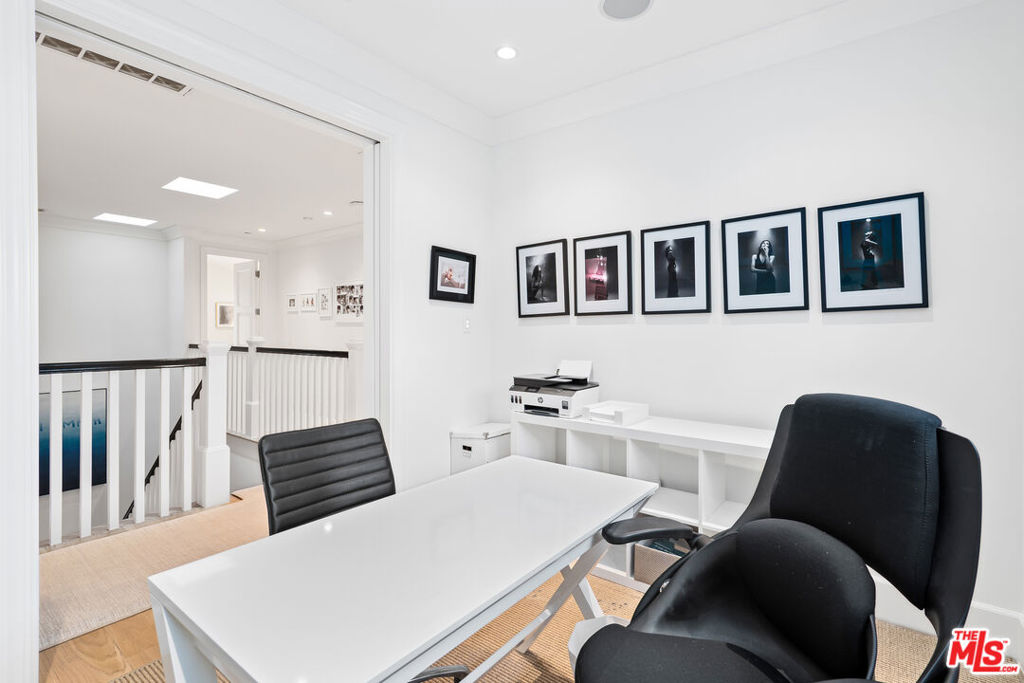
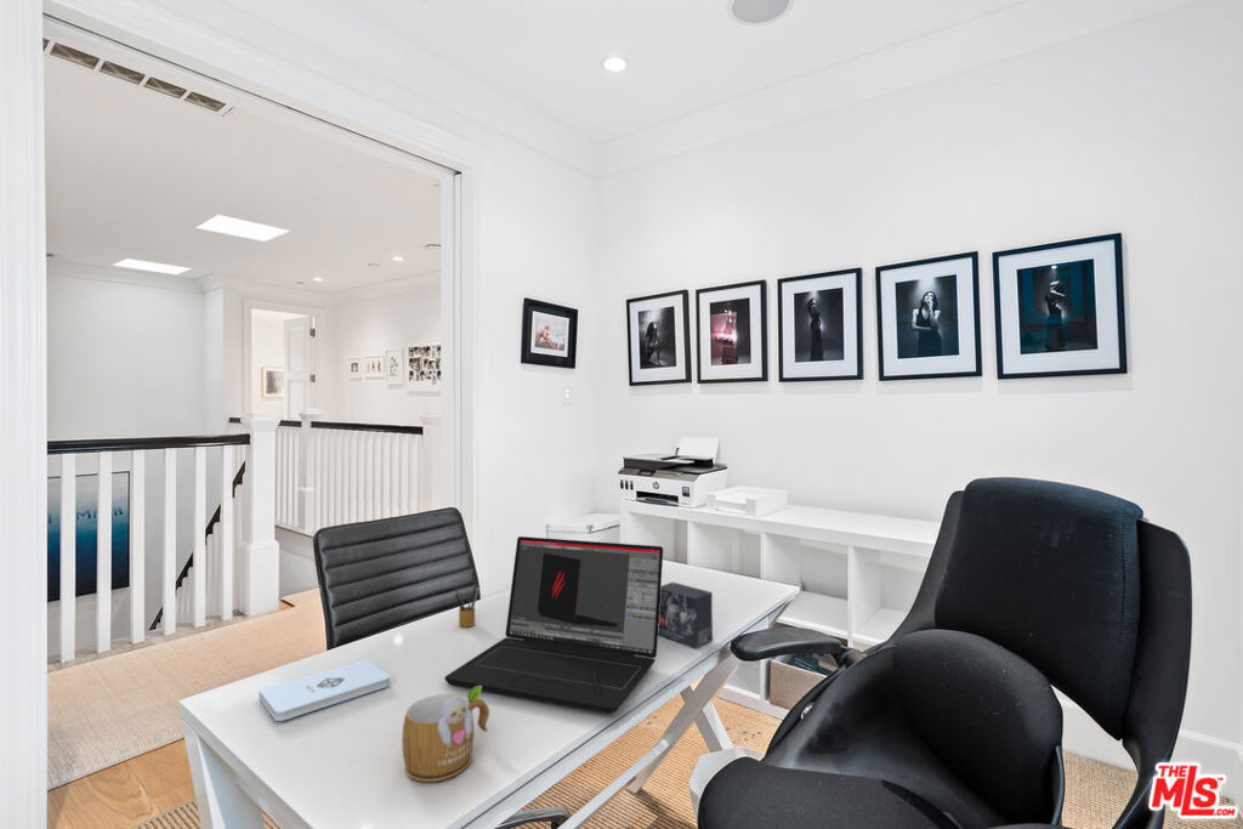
+ notepad (327, 687)
+ laptop (558, 612)
+ mug (450, 721)
+ pencil box (466, 607)
+ small box (683, 613)
